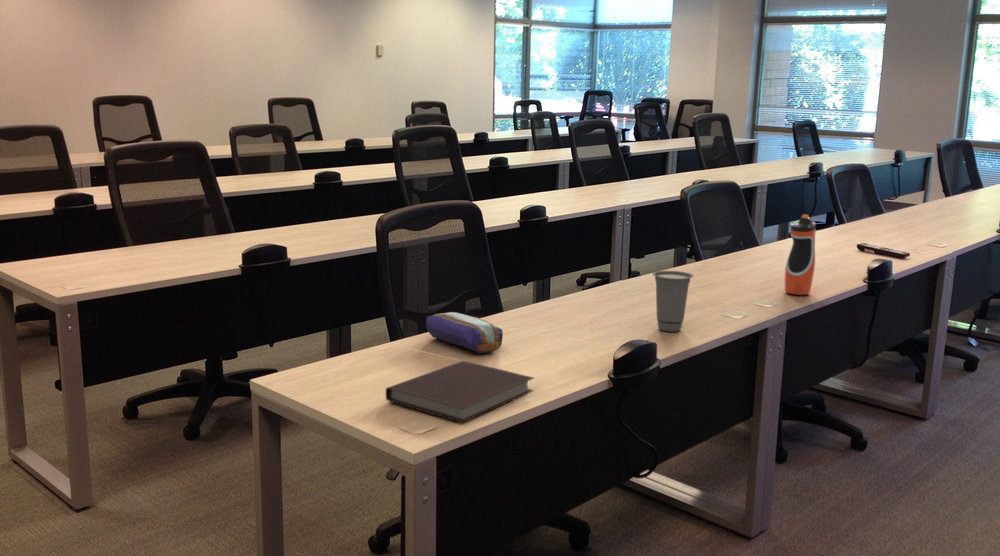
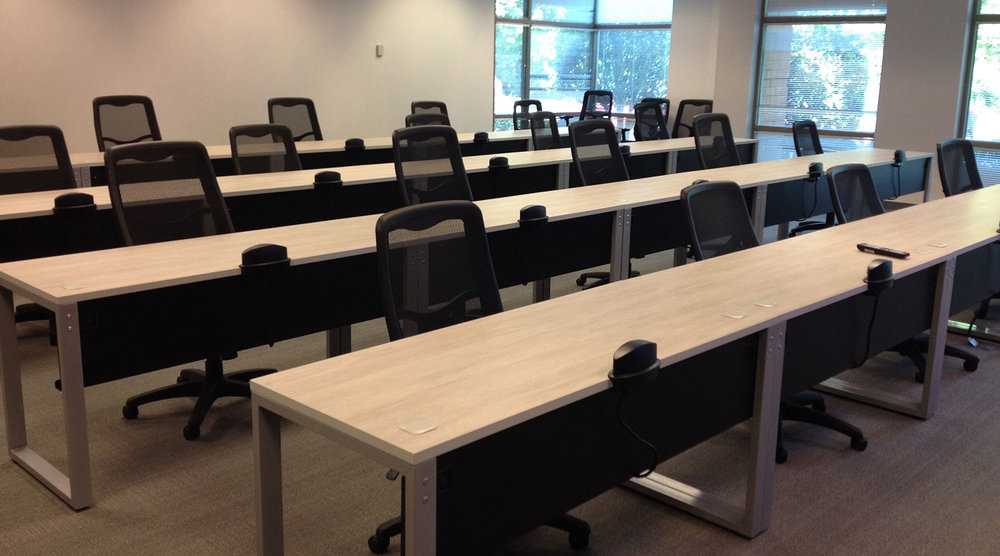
- notebook (461, 388)
- pencil case (463, 331)
- water bottle (801, 254)
- cup (671, 301)
